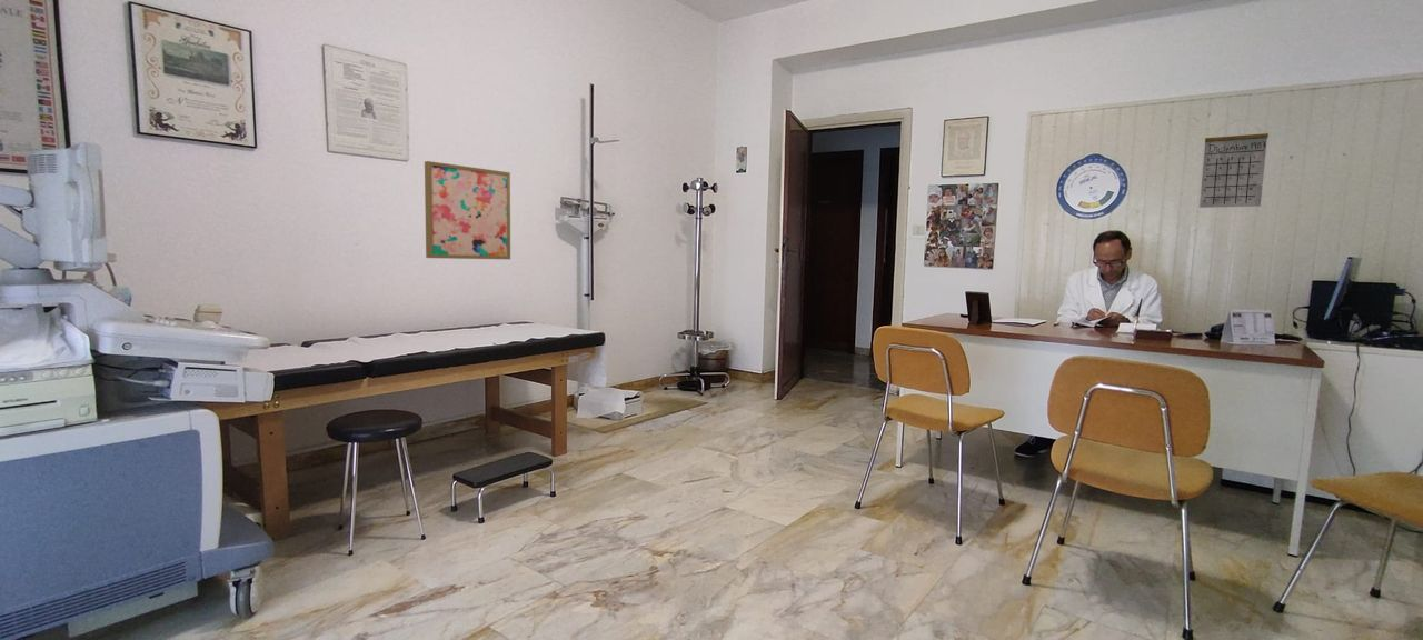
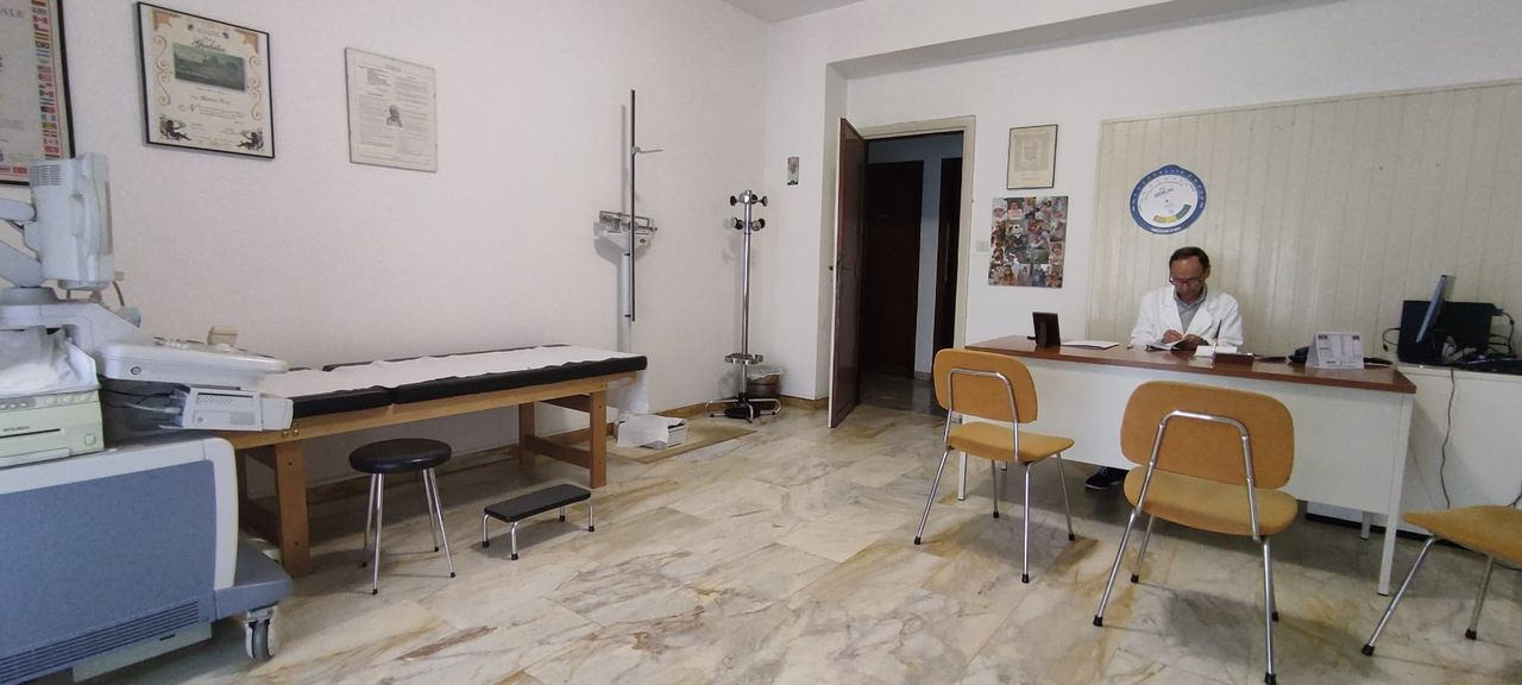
- calendar (1233, 162)
- wall art (469, 212)
